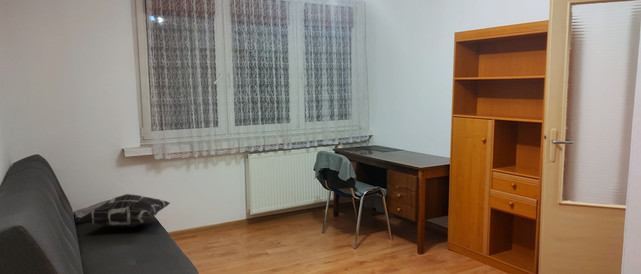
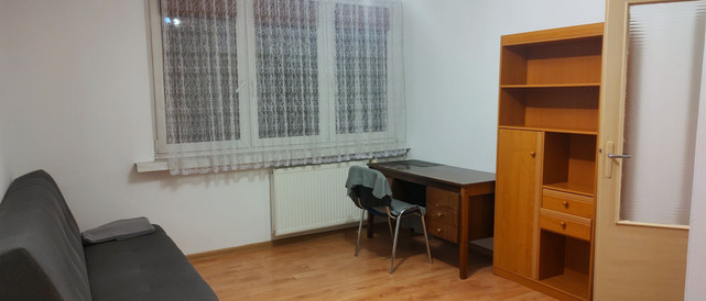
- decorative pillow (126, 210)
